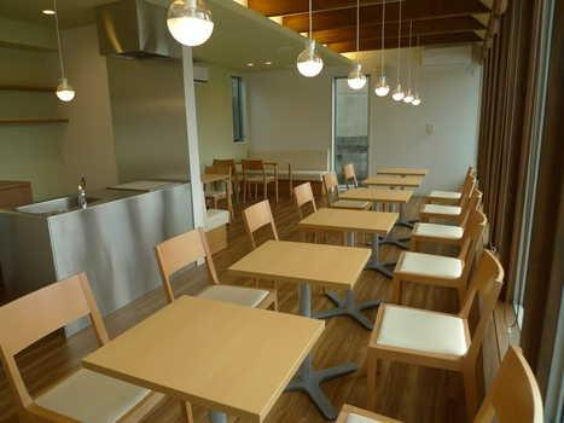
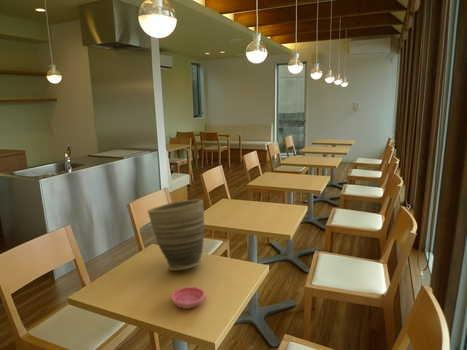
+ saucer (188, 298)
+ vase (177, 233)
